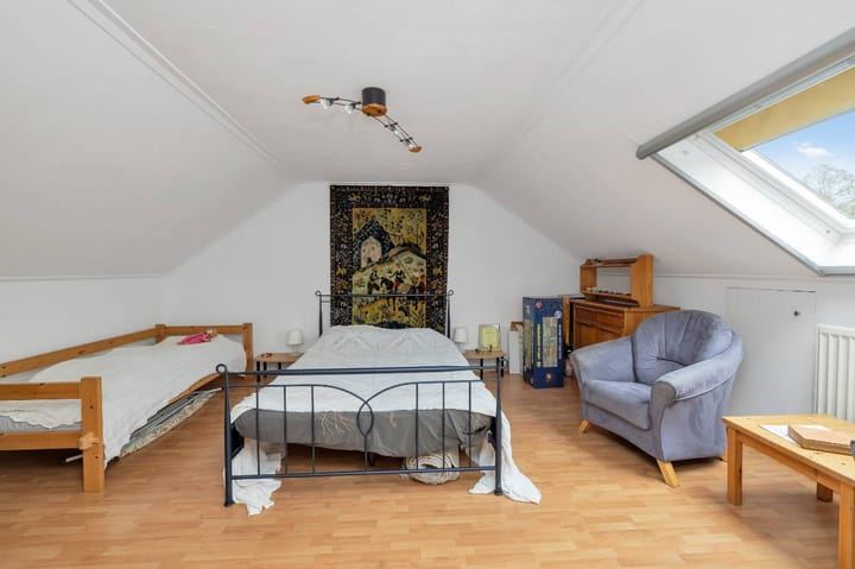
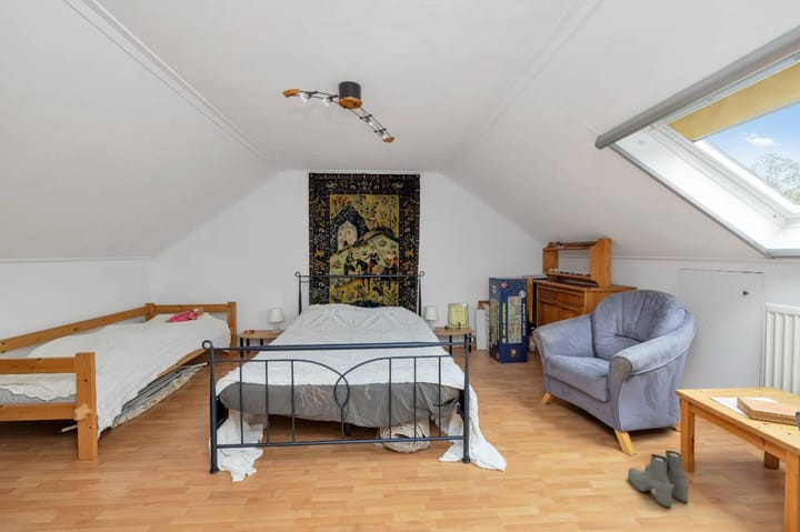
+ boots (657, 470)
